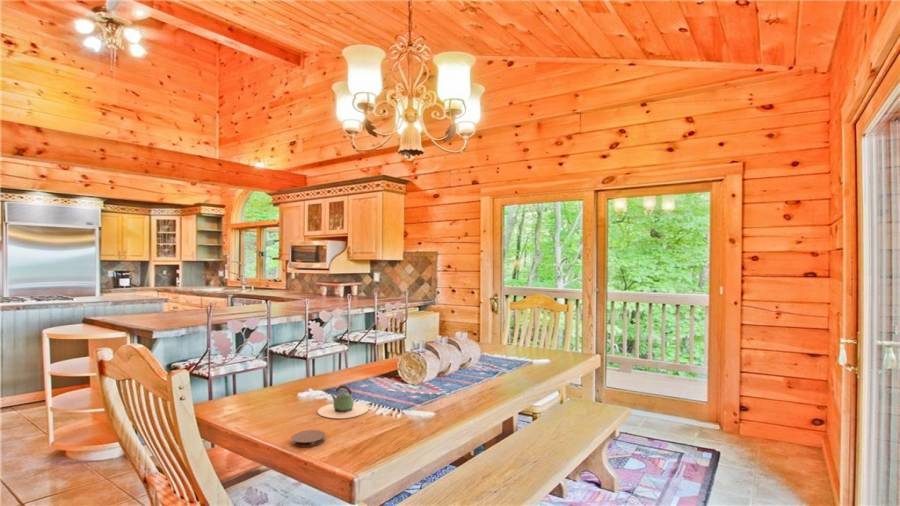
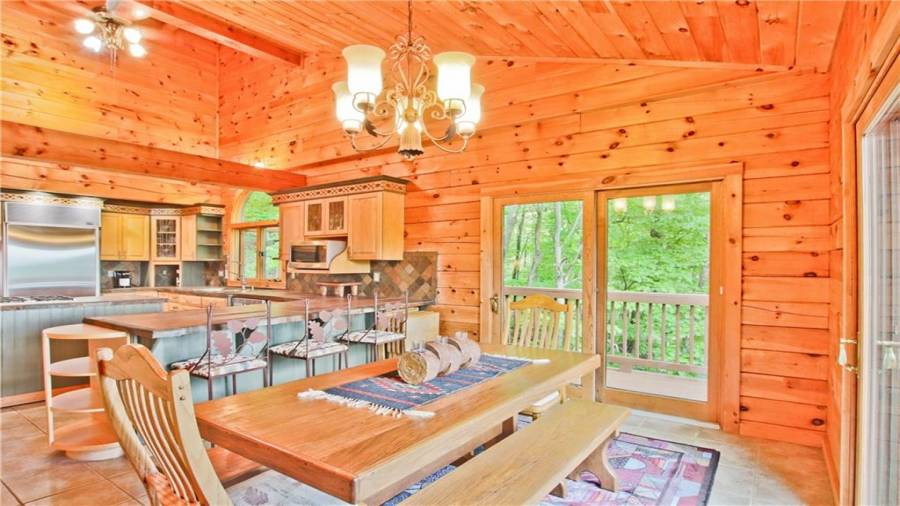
- teapot (343, 397)
- coaster (308, 438)
